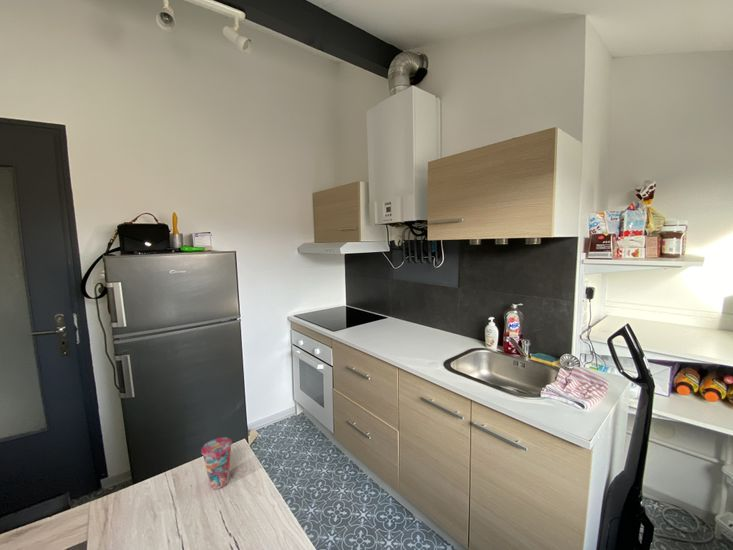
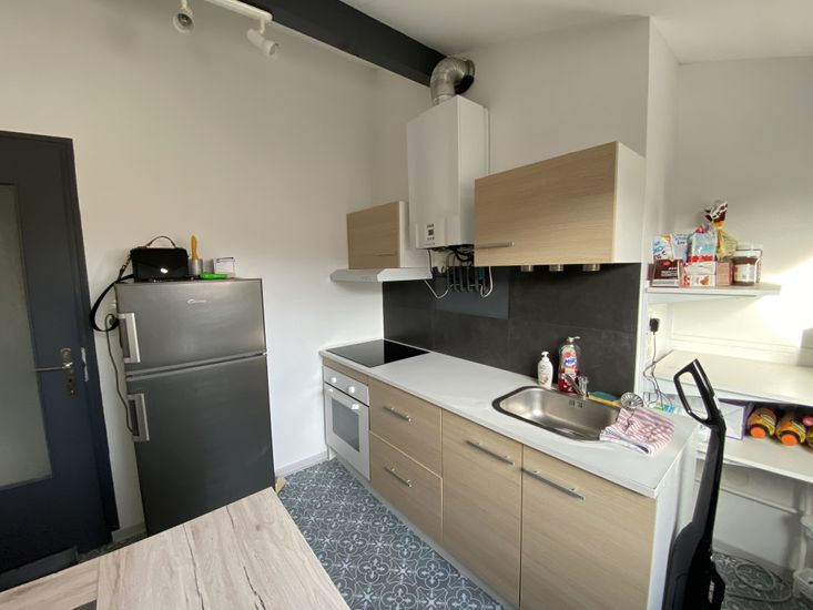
- cup (219, 464)
